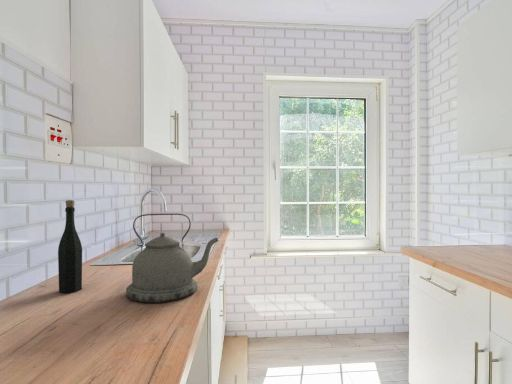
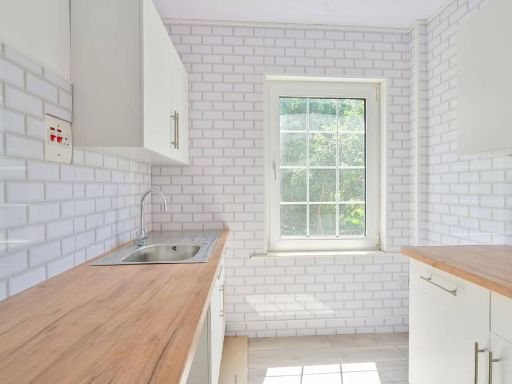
- bottle (70, 245)
- kettle (167, 252)
